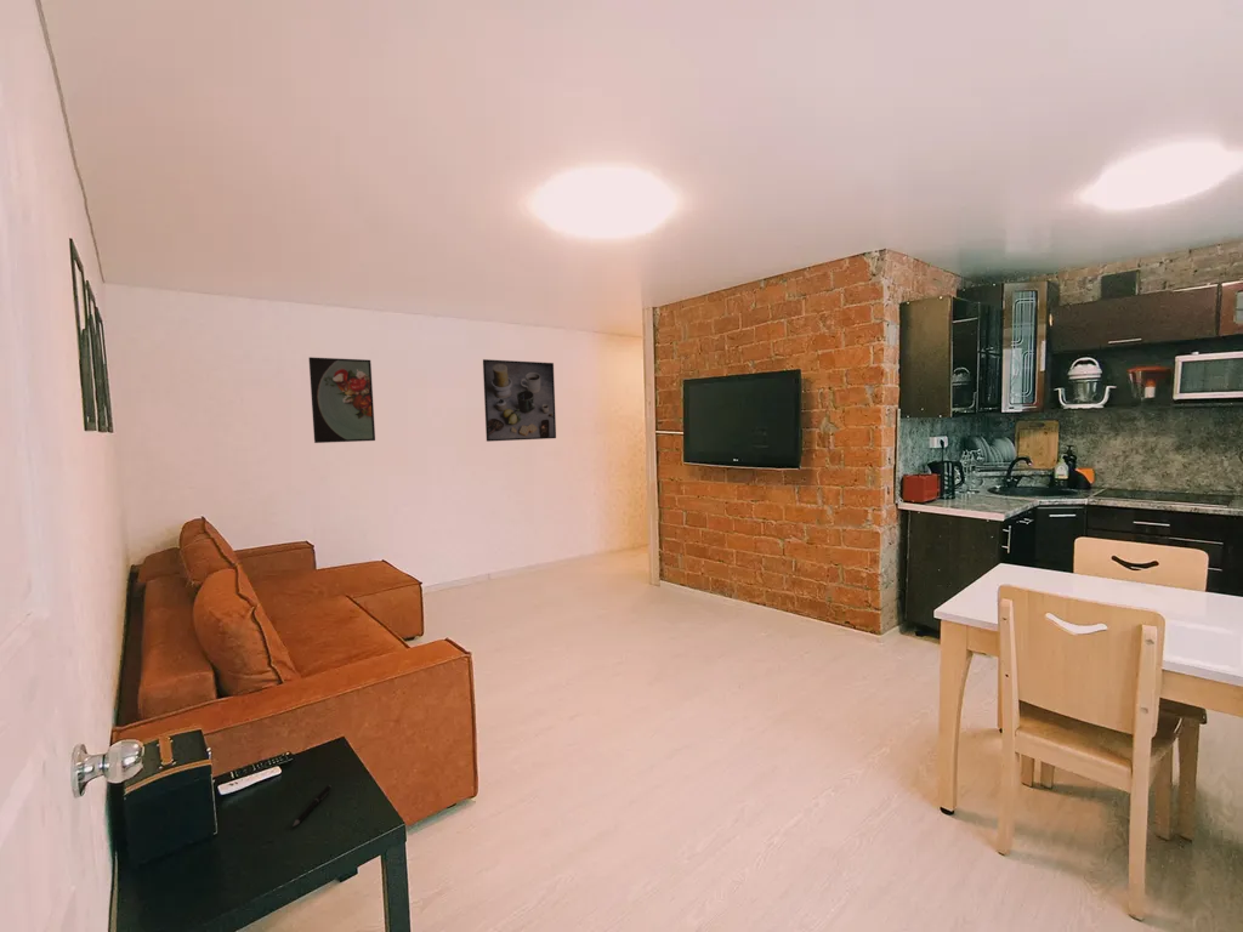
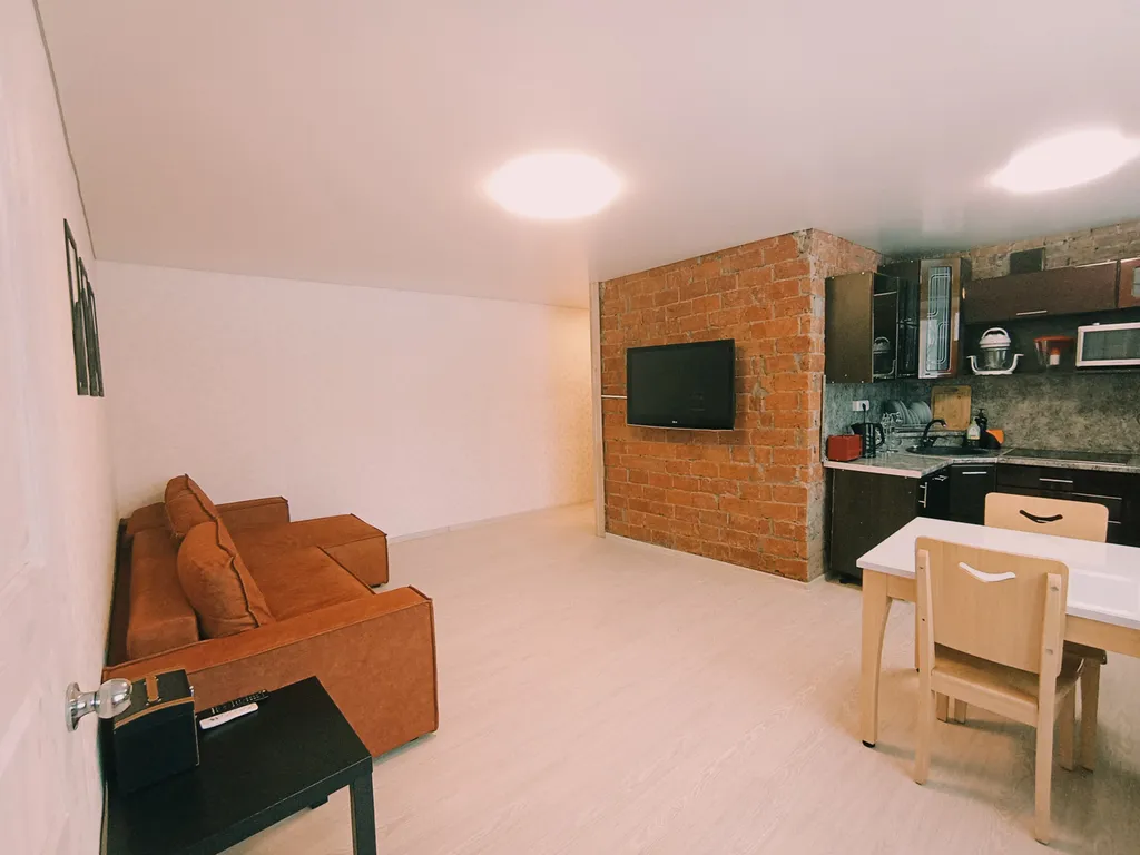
- pen (312, 805)
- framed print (342, 400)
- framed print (521, 400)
